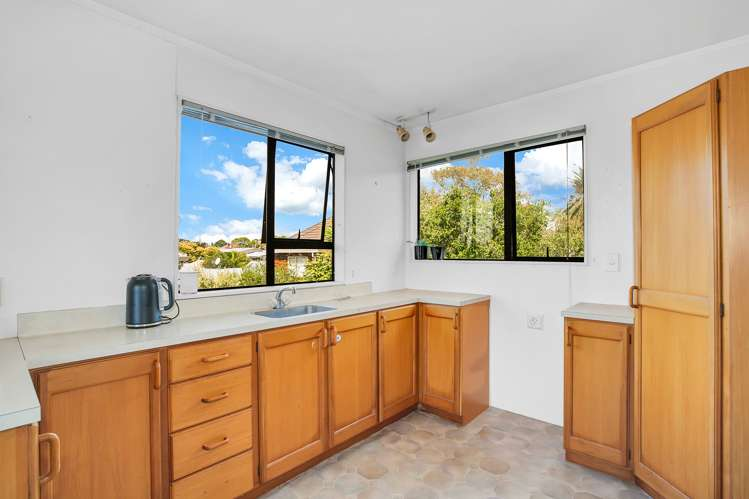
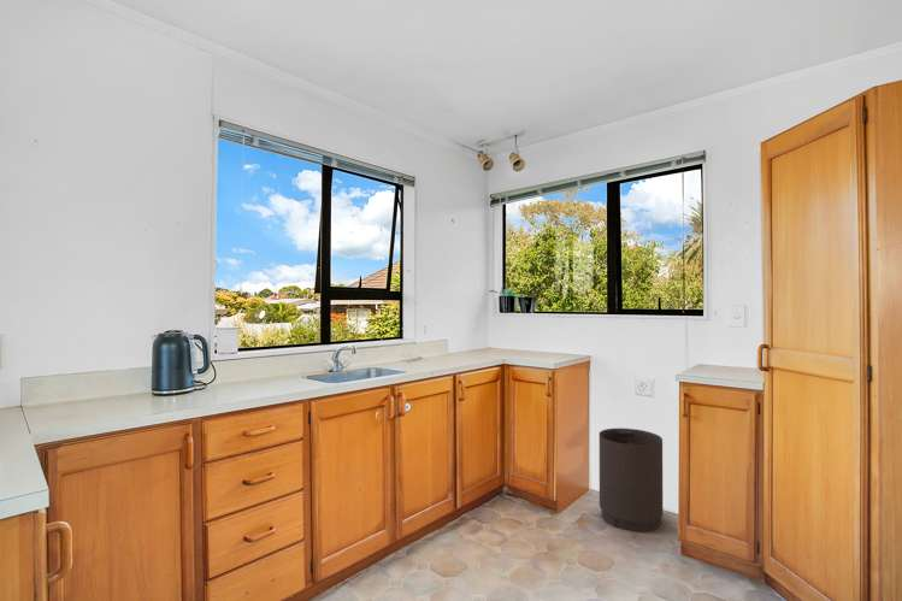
+ trash can (630, 477)
